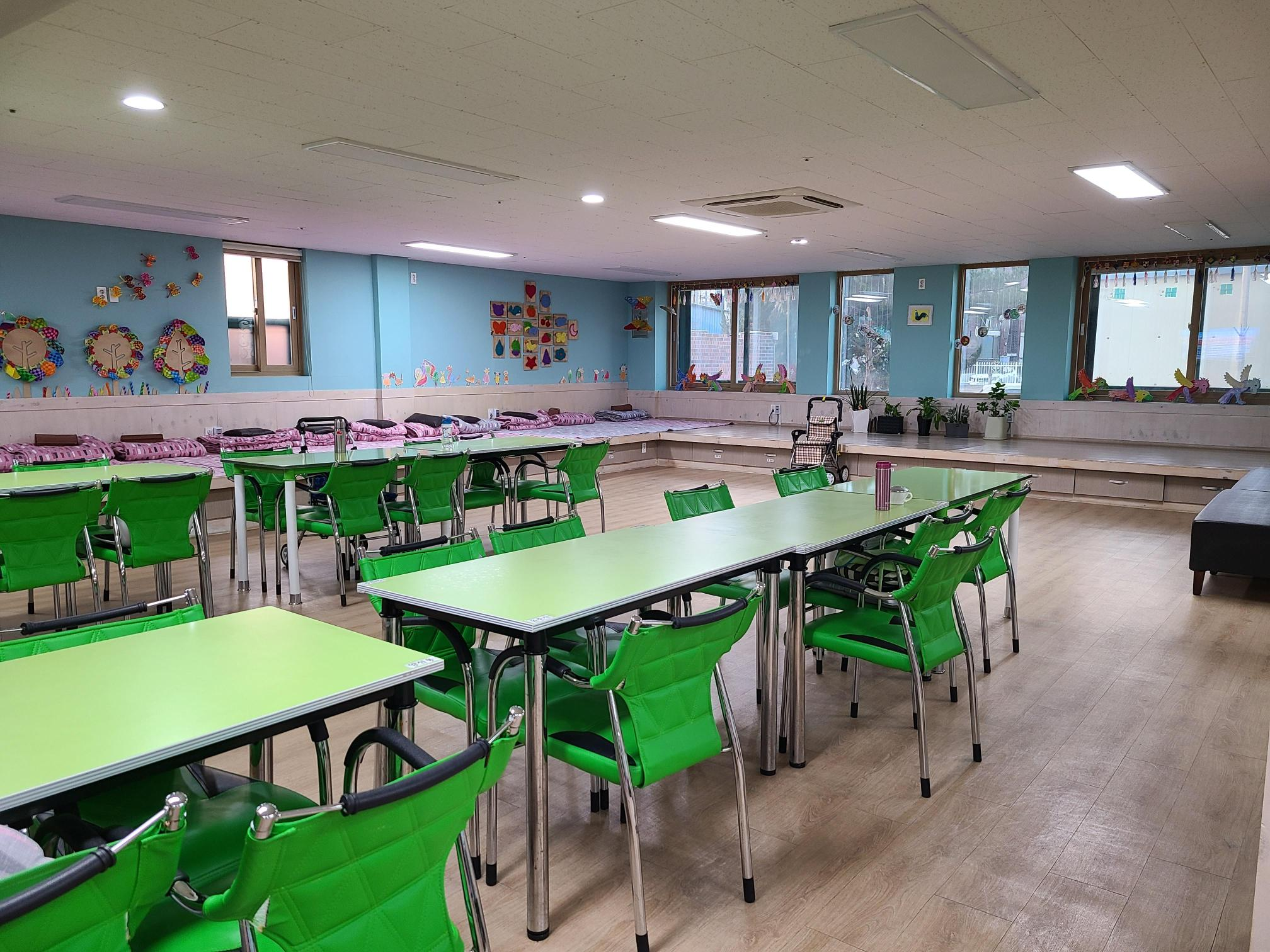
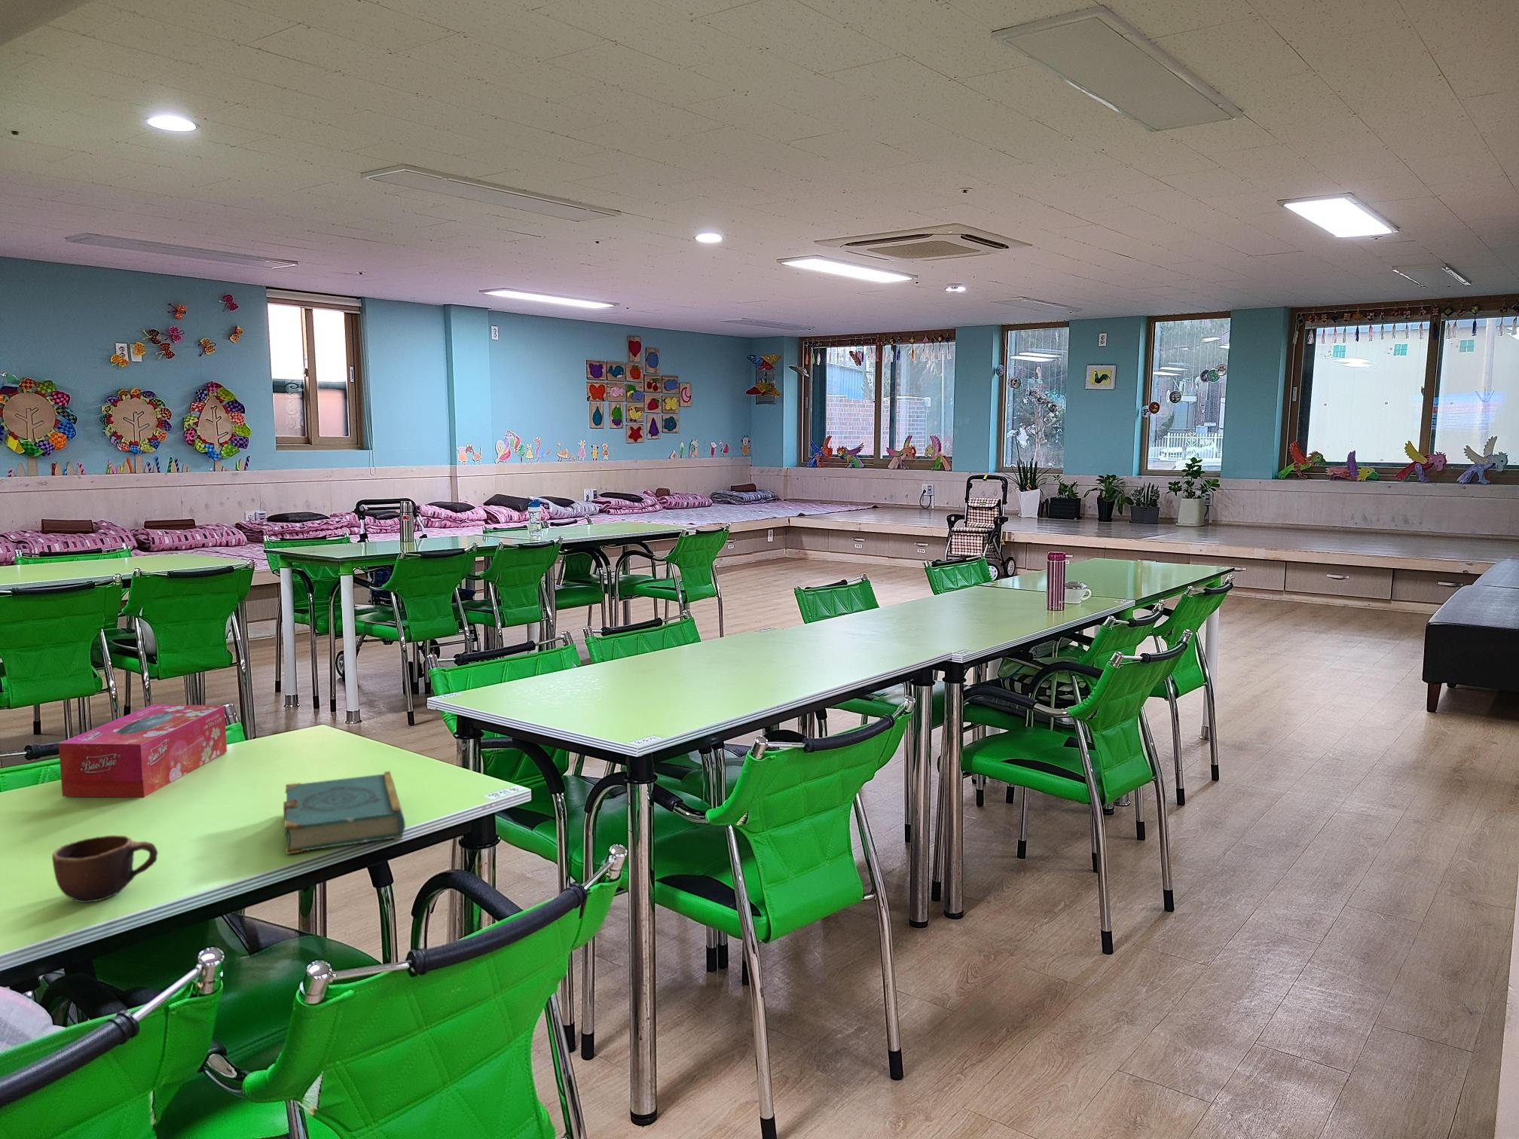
+ book (343, 809)
+ mug (103, 866)
+ tissue box (148, 748)
